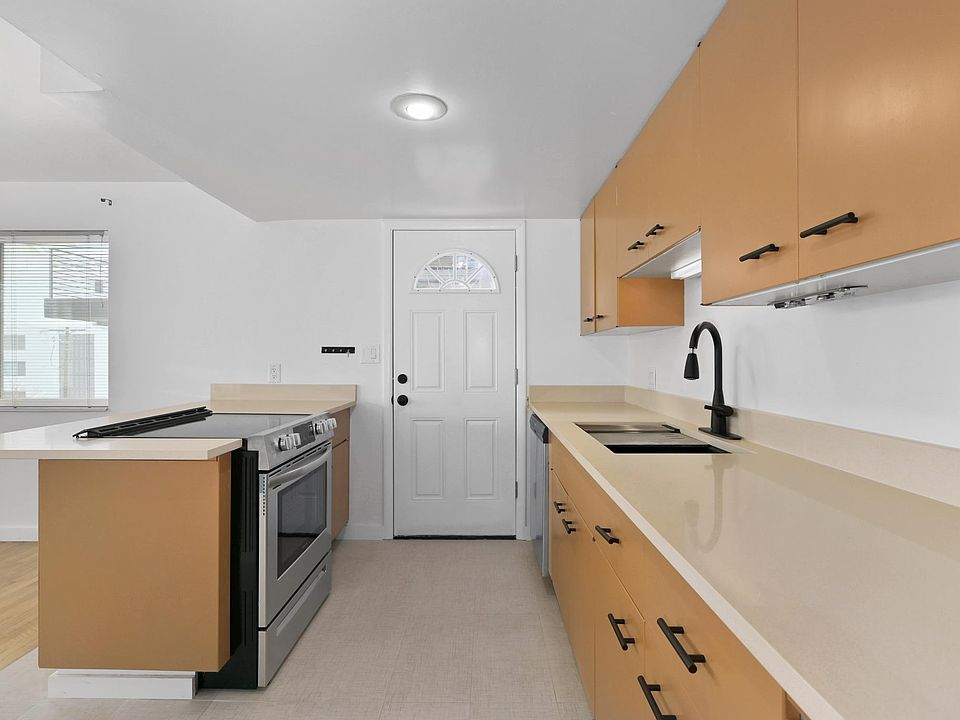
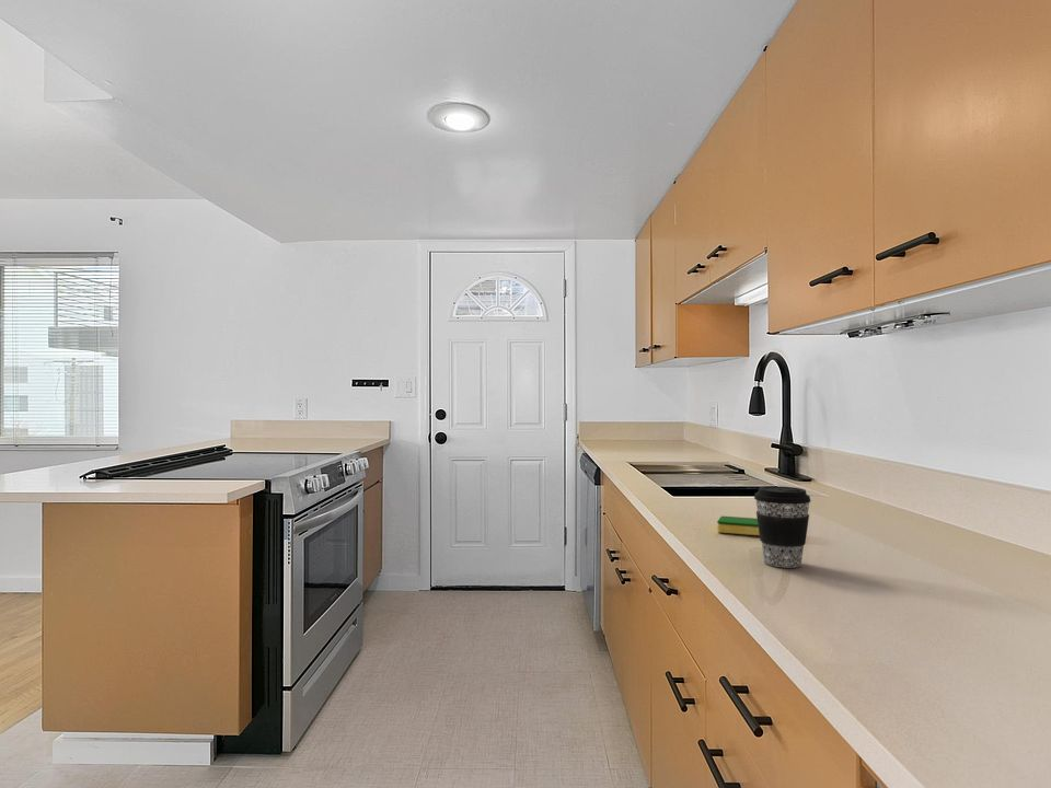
+ dish sponge (752, 526)
+ coffee cup (782, 525)
